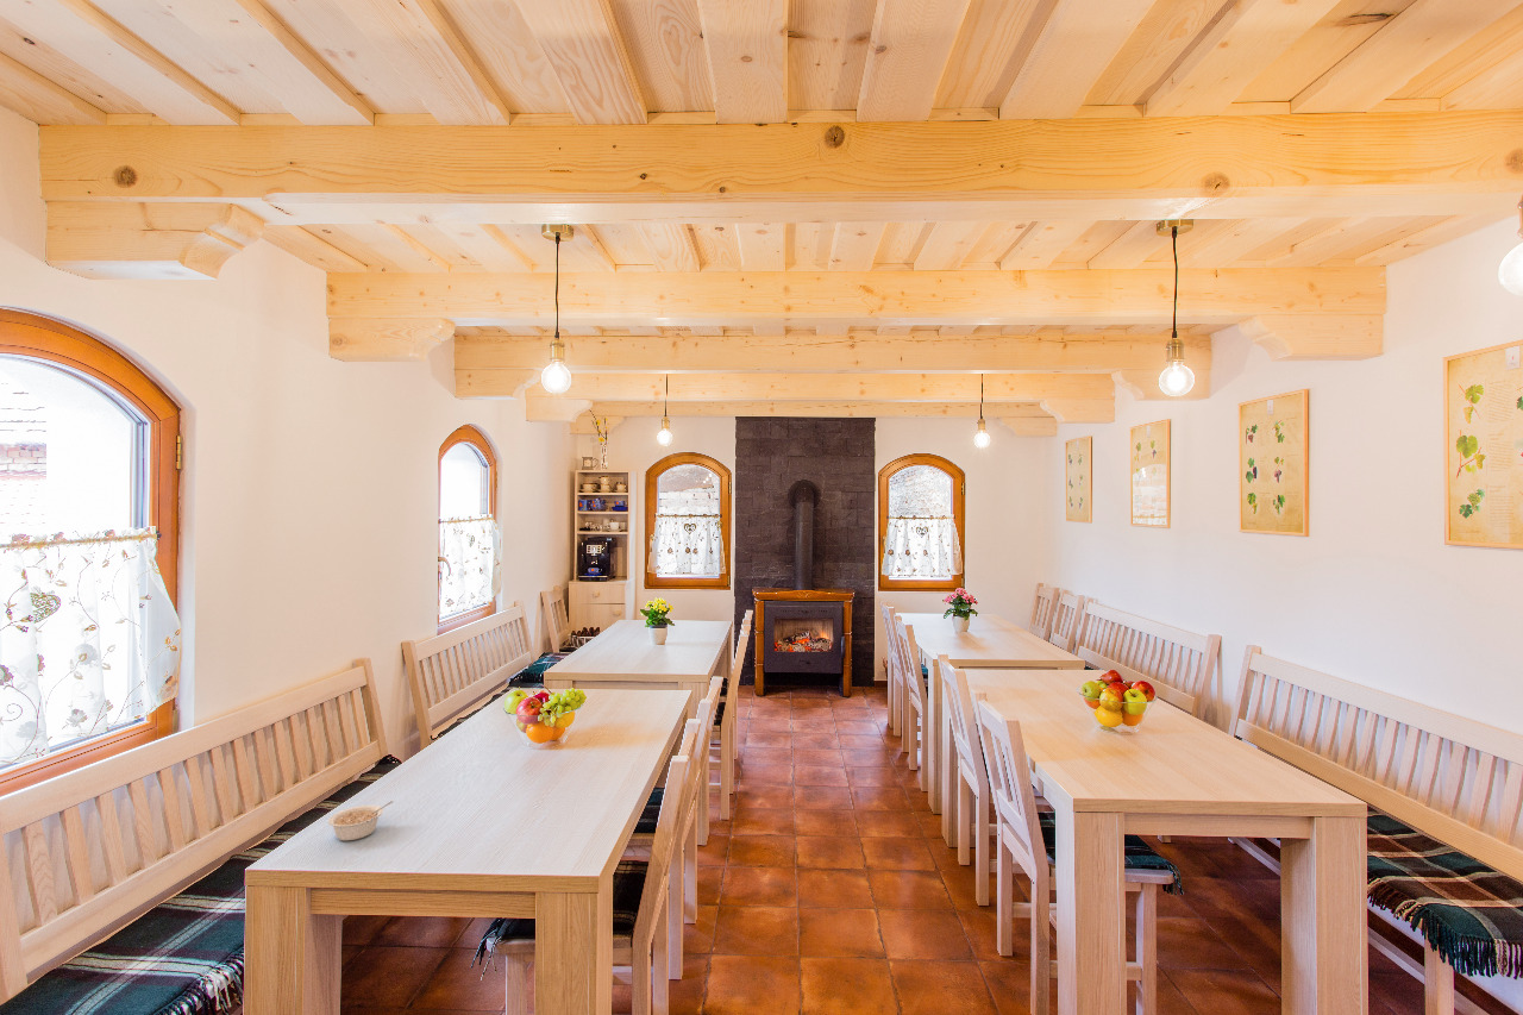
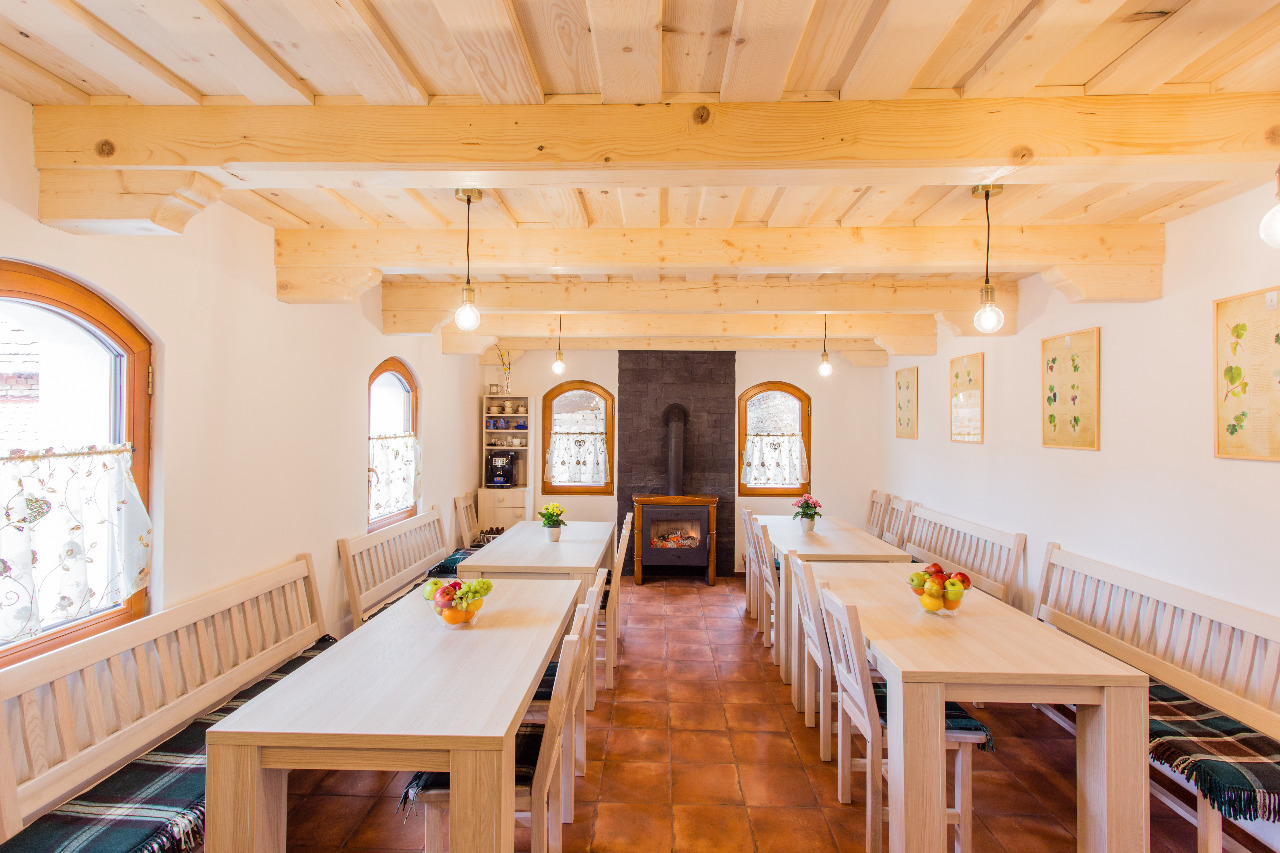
- legume (357, 821)
